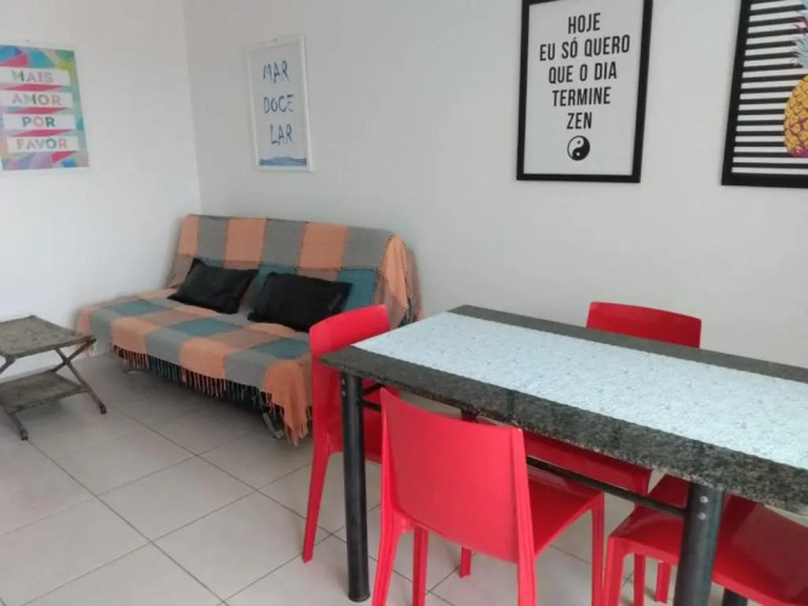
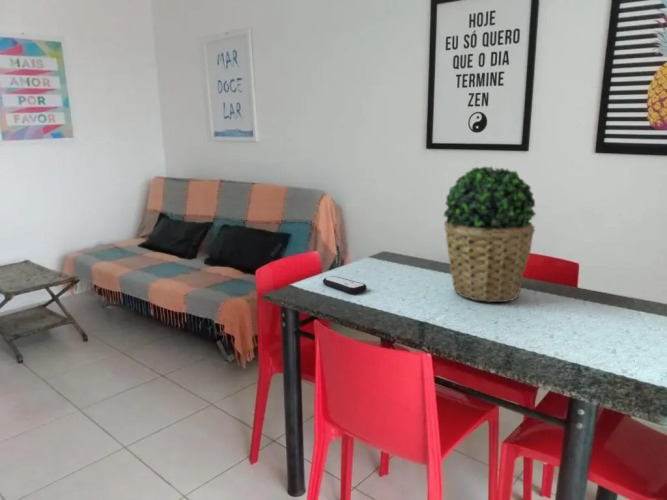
+ potted plant (487, 231)
+ remote control (343, 284)
